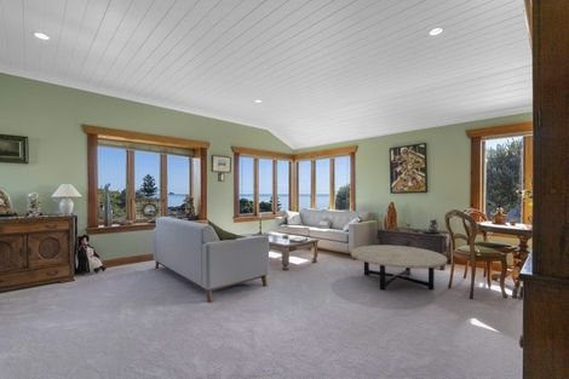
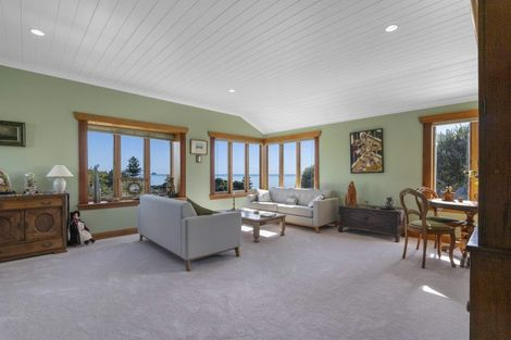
- coffee table (396, 266)
